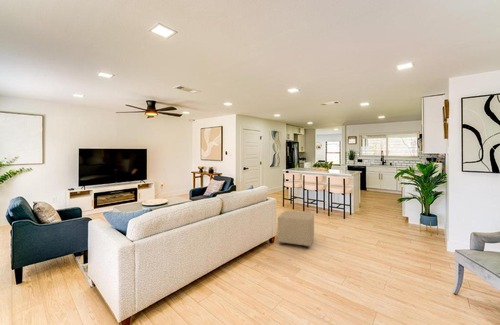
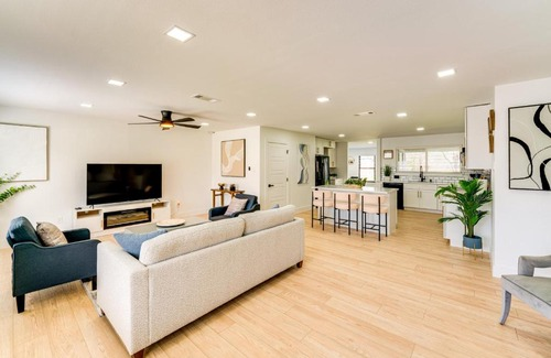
- ottoman (296, 227)
